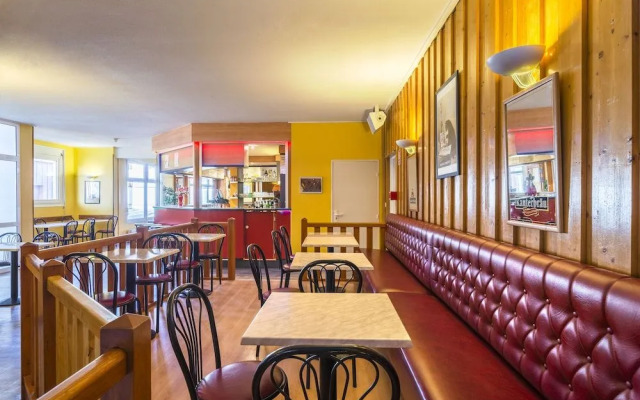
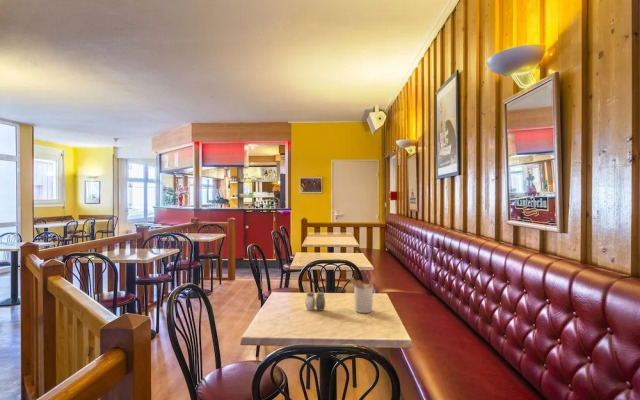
+ utensil holder (361, 293)
+ salt and pepper shaker (314, 300)
